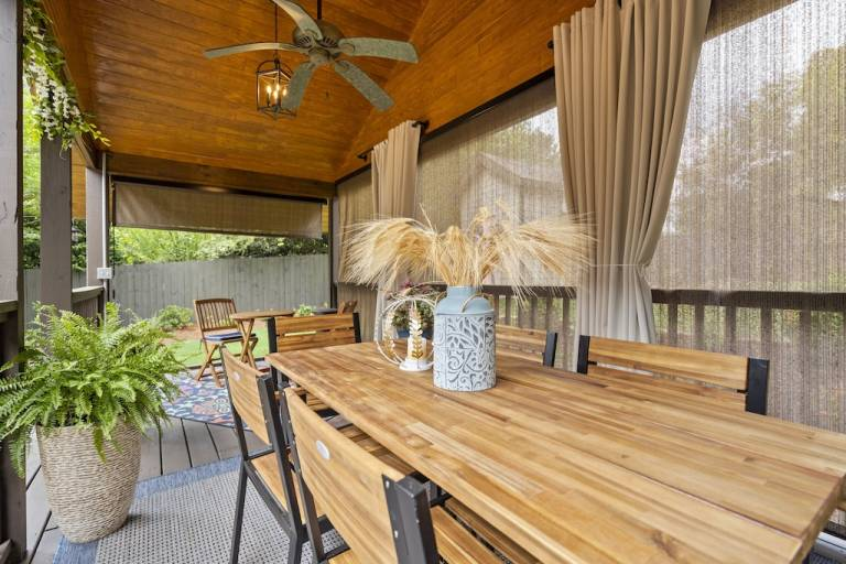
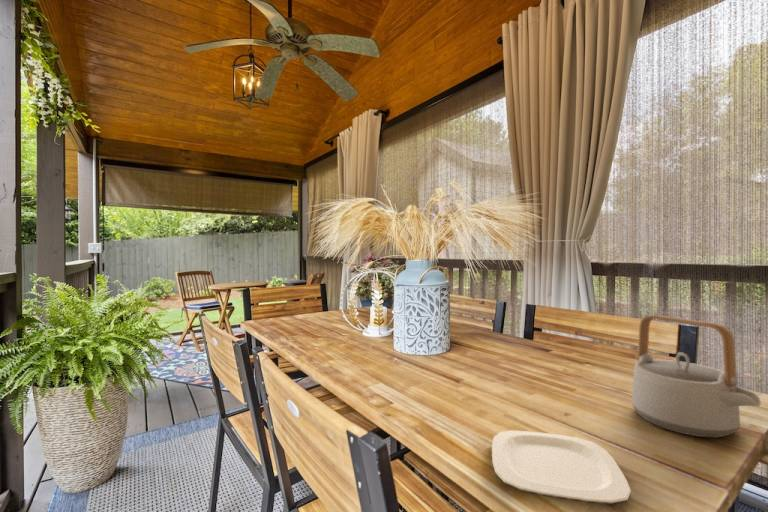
+ teapot (691, 372)
+ plate (553, 464)
